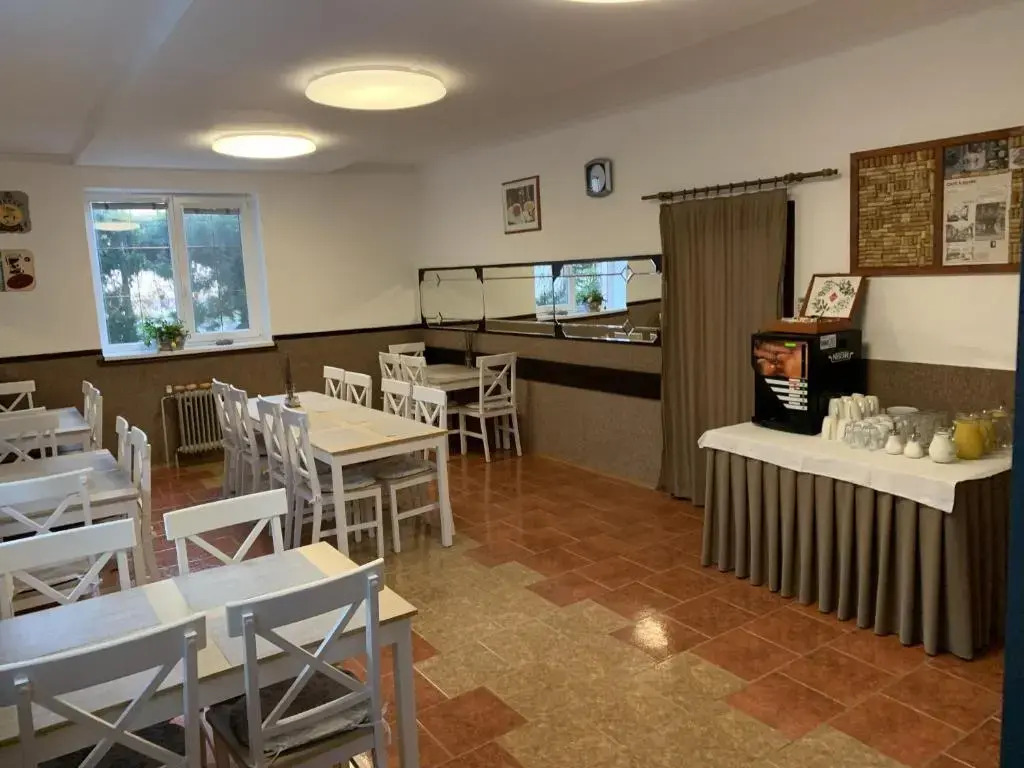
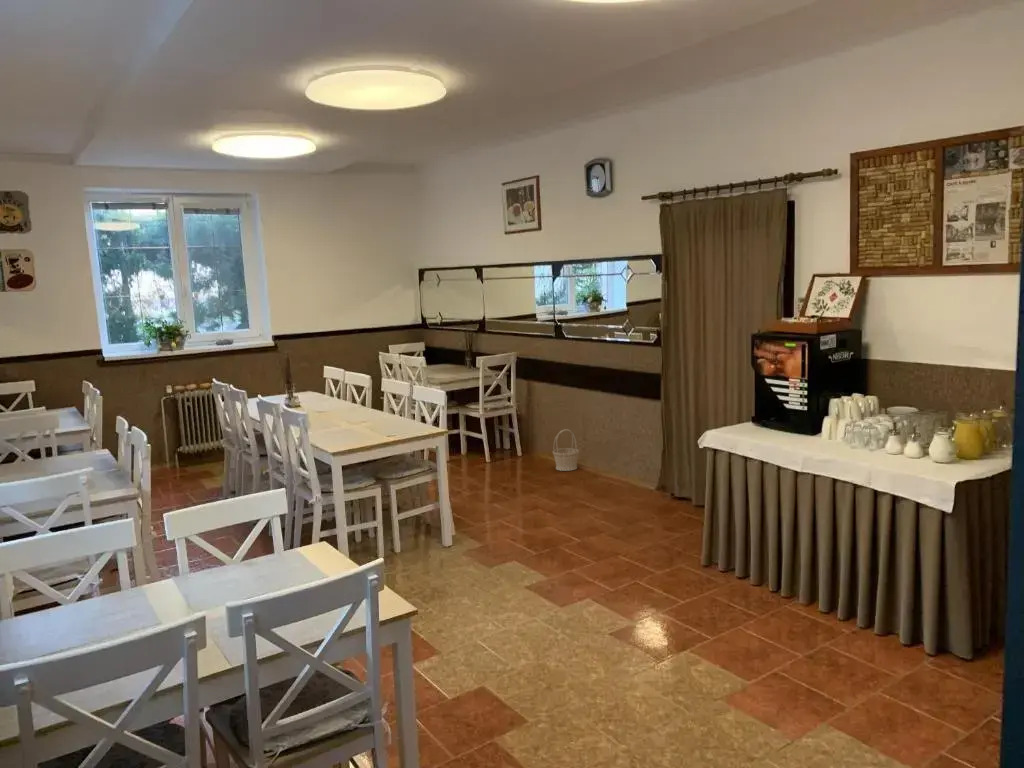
+ basket (565, 448)
